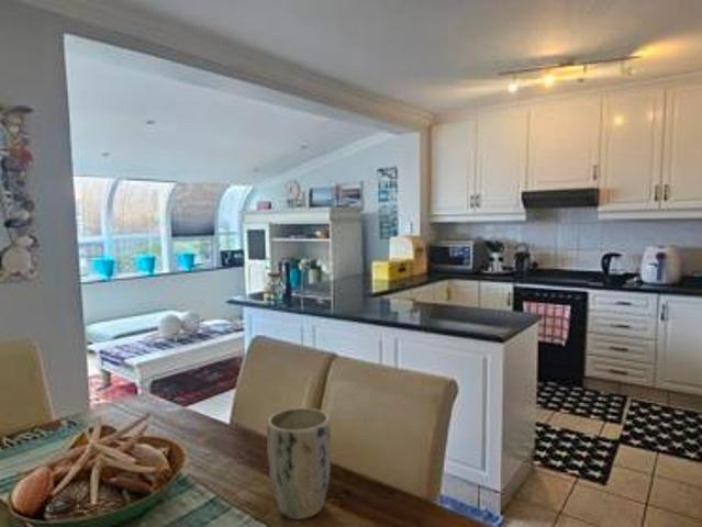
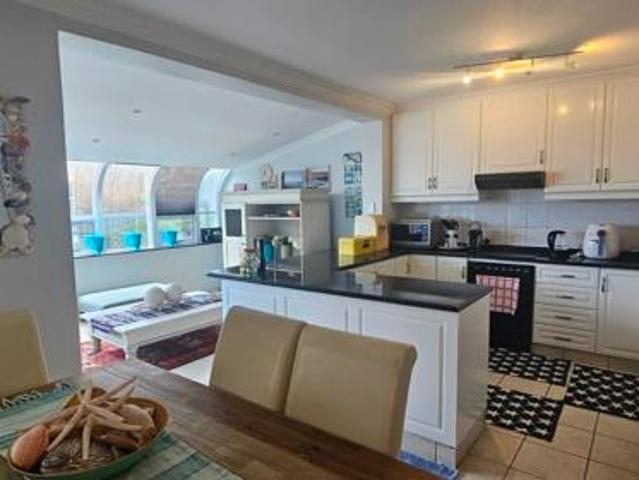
- plant pot (299, 462)
